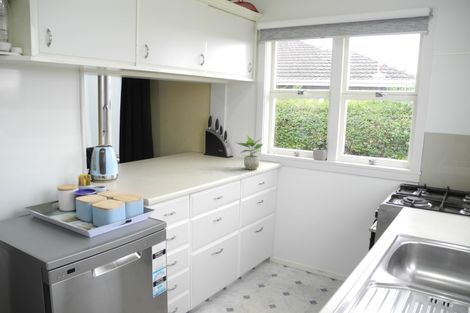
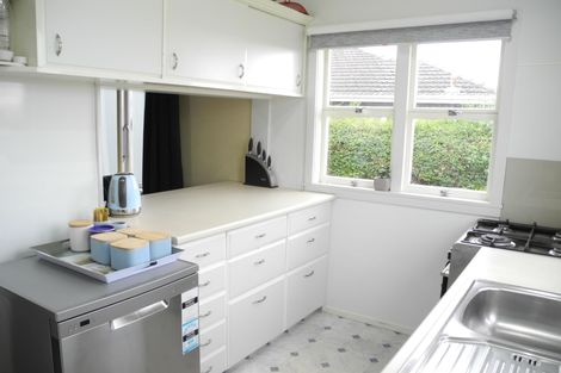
- potted plant (250, 152)
